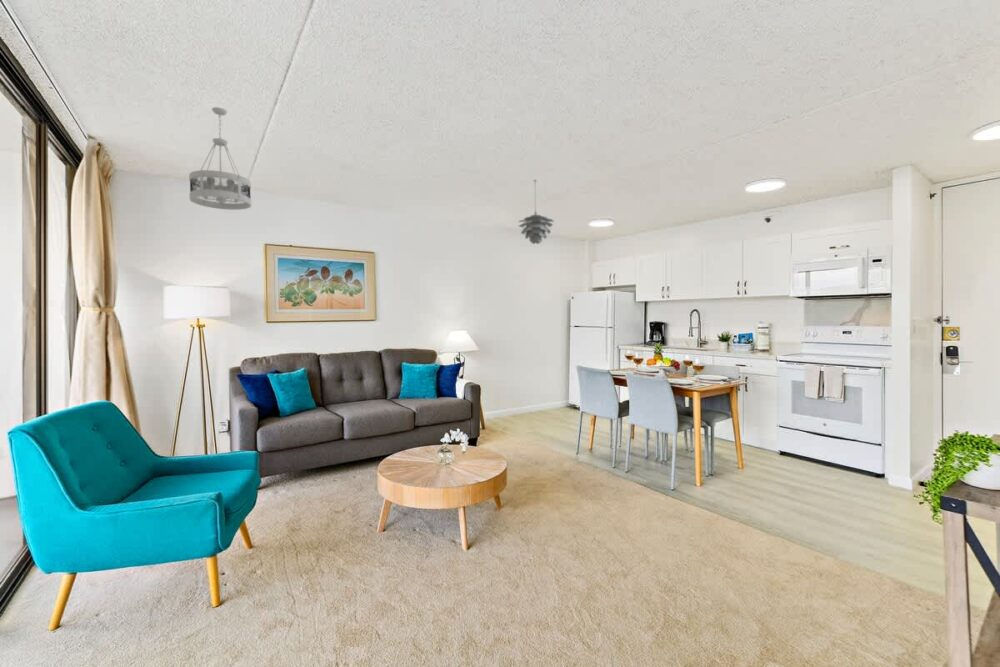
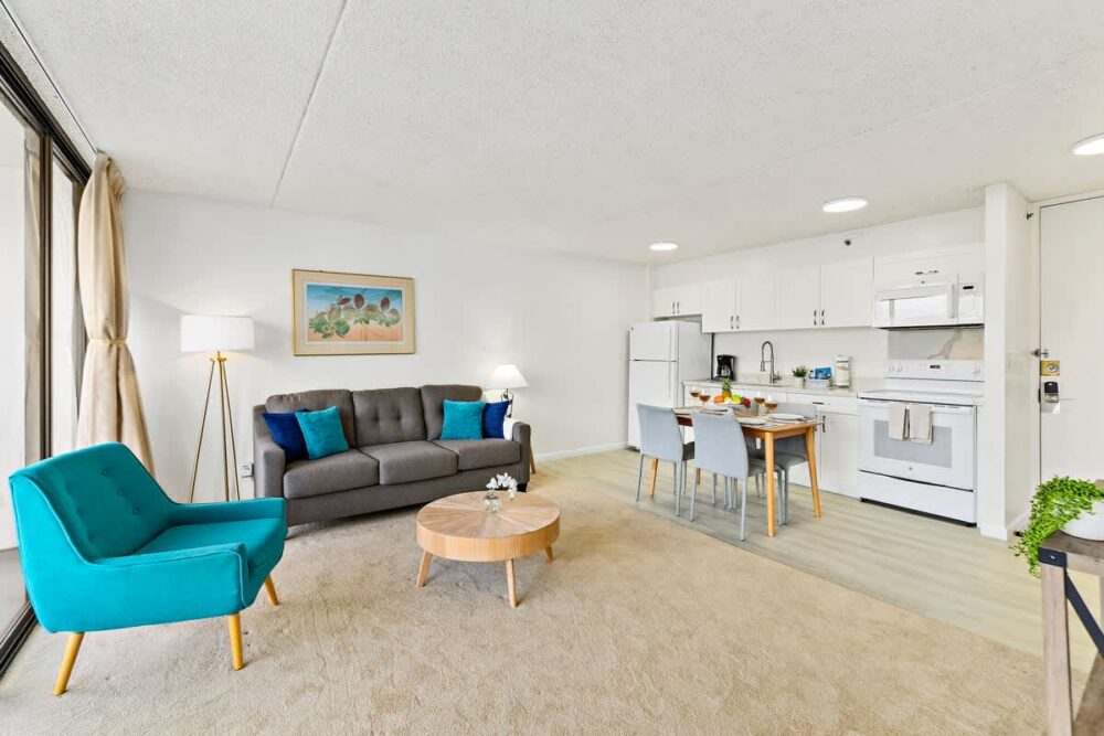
- pendant light (535, 211)
- ceiling light fixture (220, 156)
